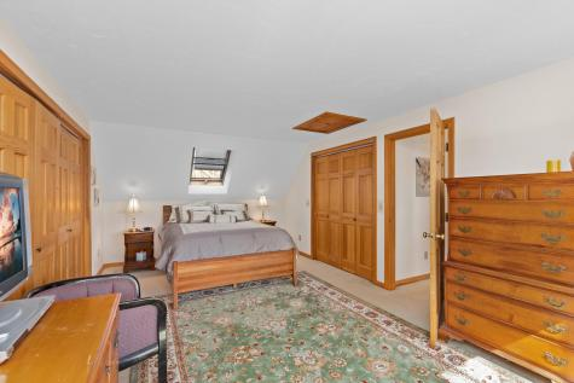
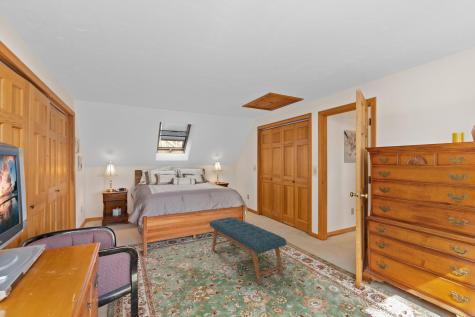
+ bench (243, 243)
